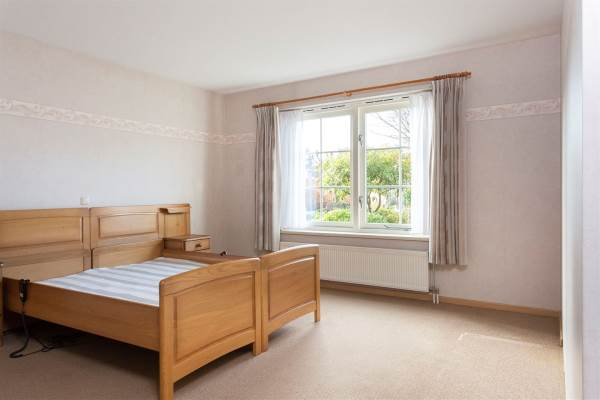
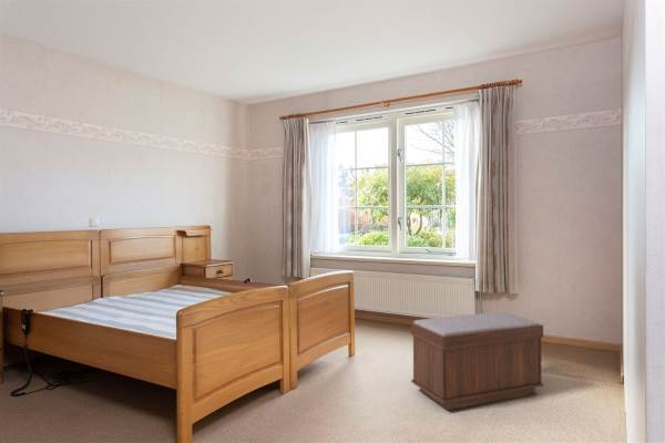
+ bench (475, 356)
